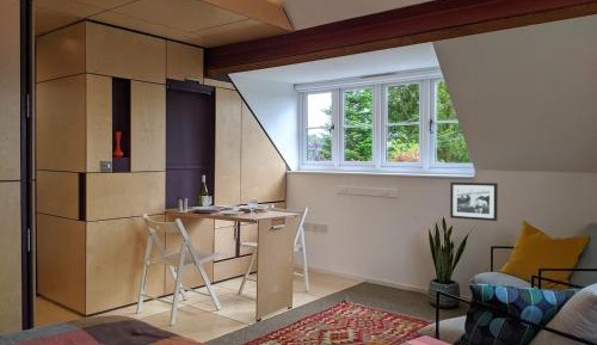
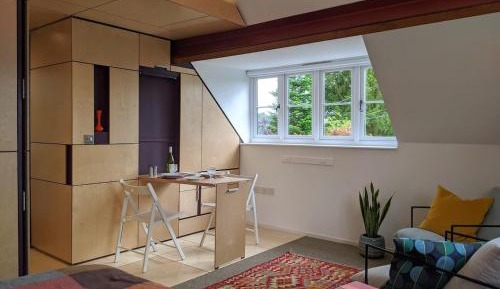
- picture frame (473, 201)
